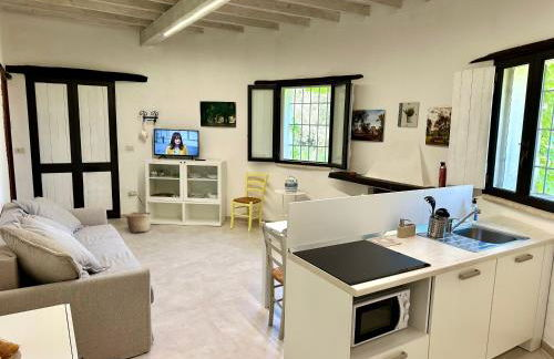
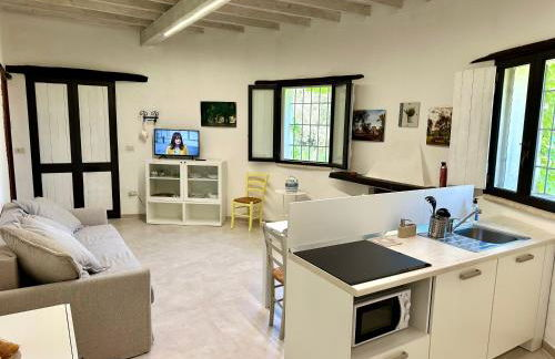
- basket (138, 220)
